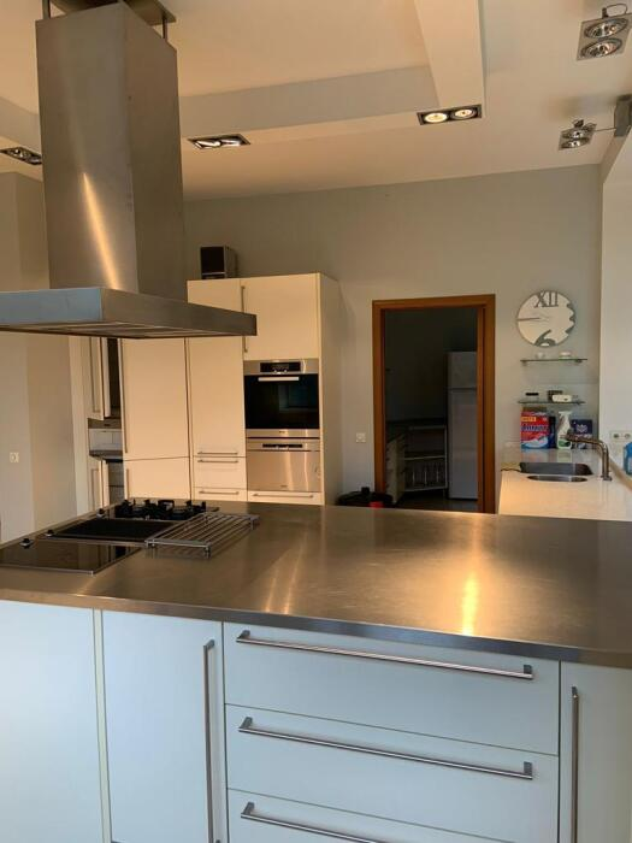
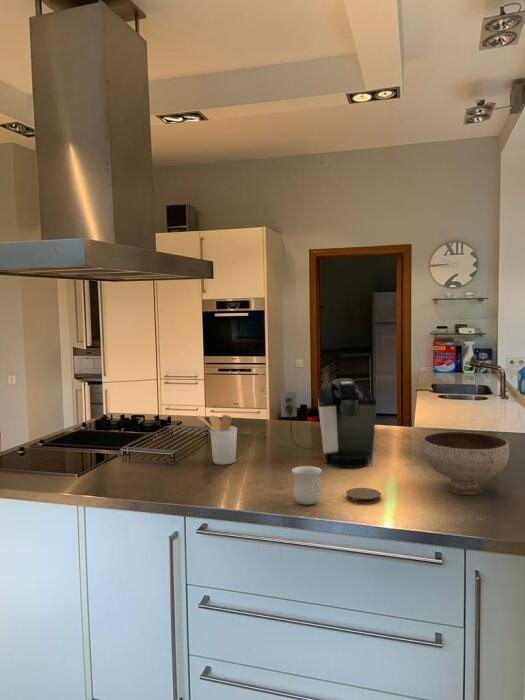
+ mug (305, 484)
+ bowl (464, 464)
+ utensil holder (216, 437)
+ coaster (363, 495)
+ coffee maker (330, 420)
